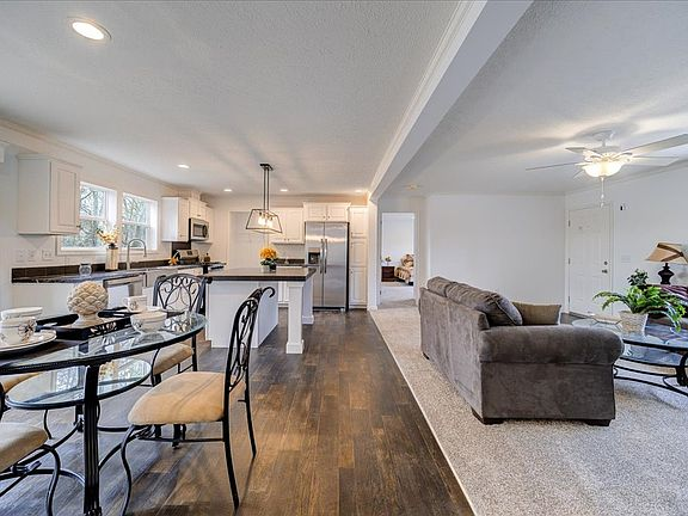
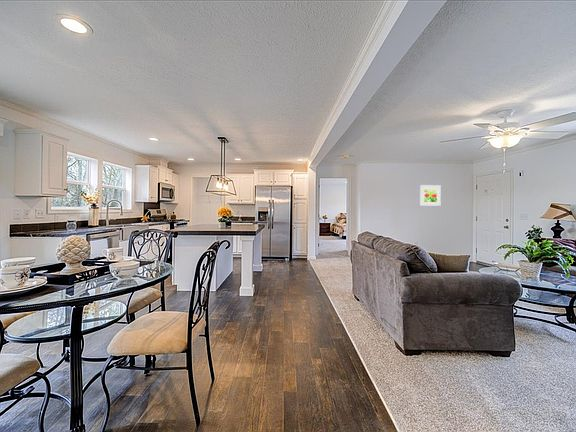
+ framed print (430, 195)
